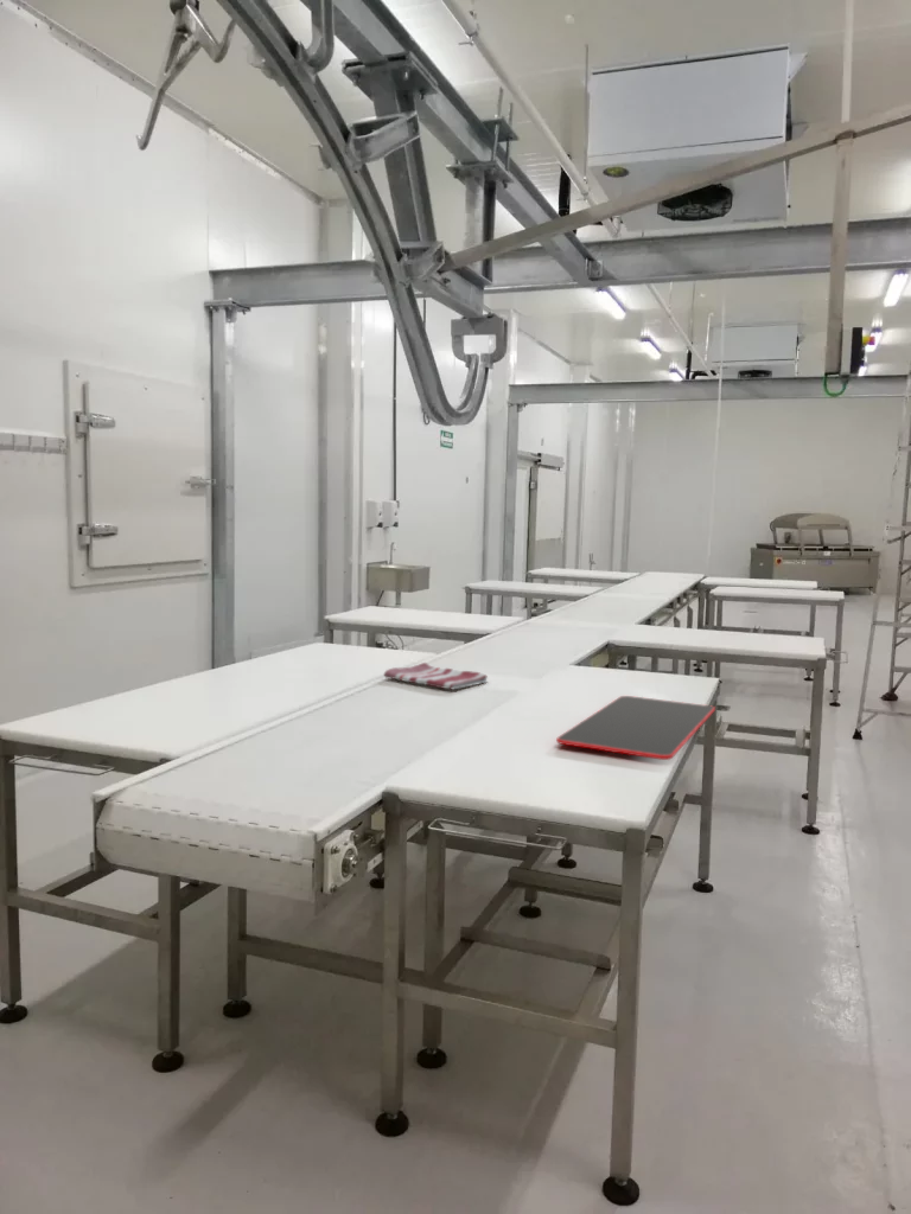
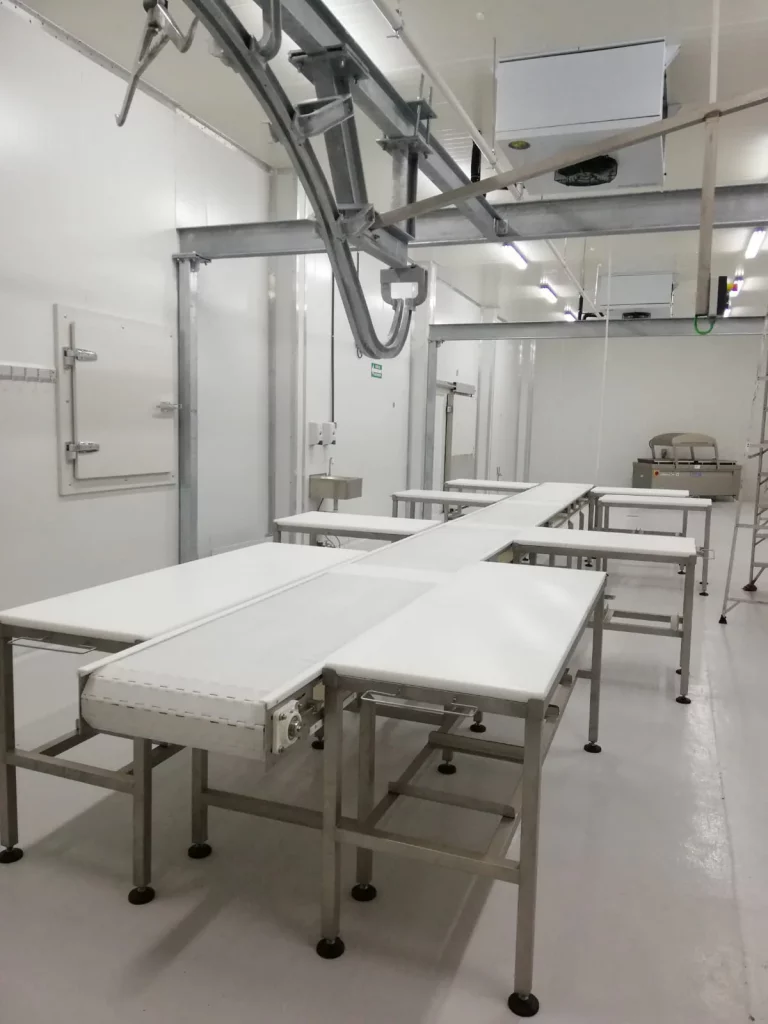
- cutting board (642, 723)
- dish towel (435, 676)
